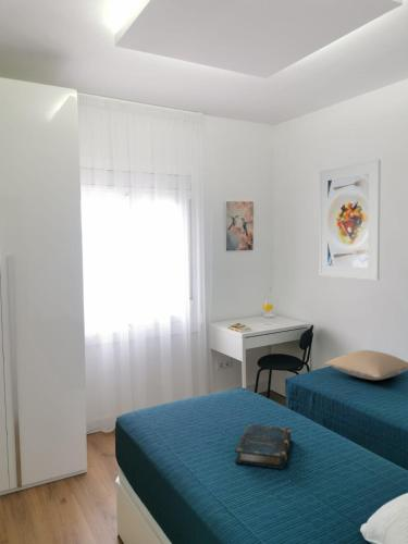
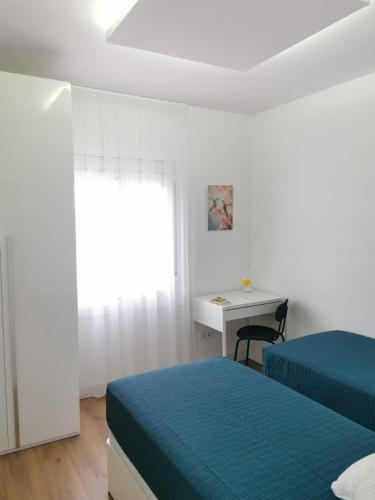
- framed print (347, 222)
- book (264, 444)
- pillow (368, 364)
